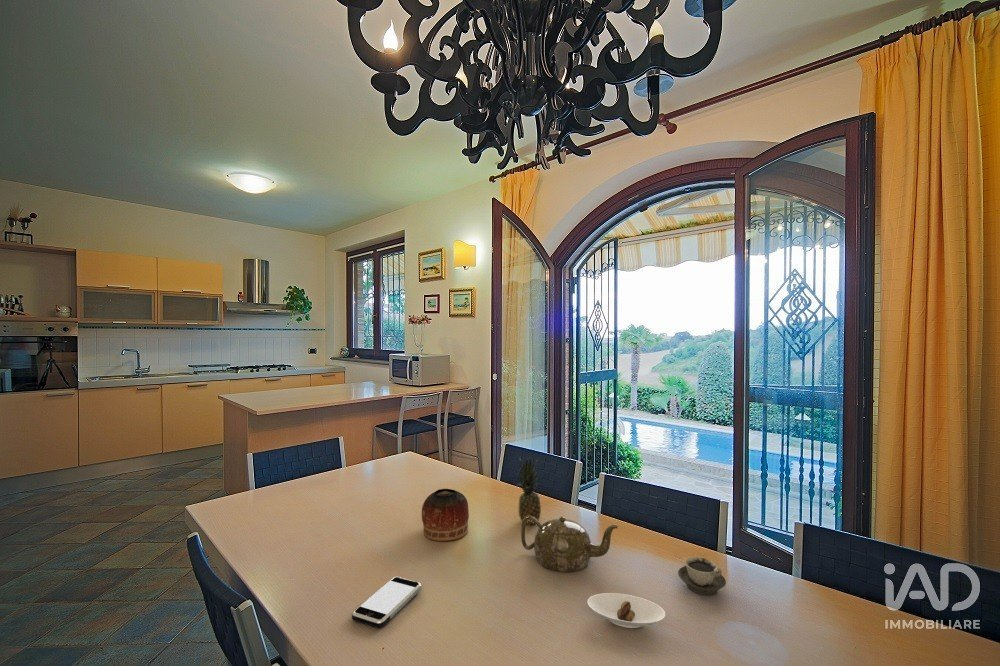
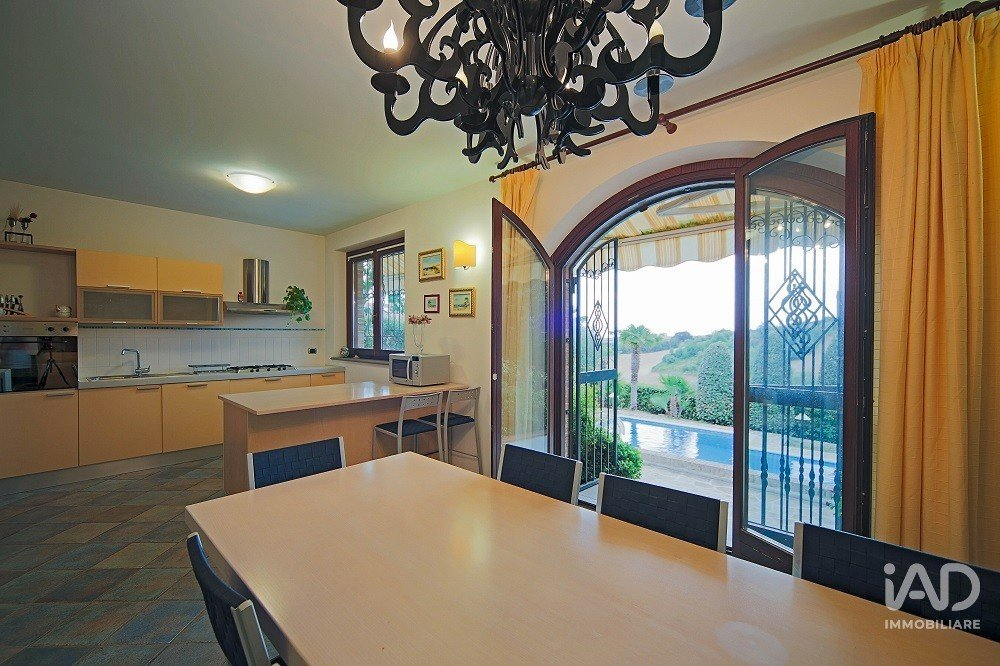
- smartphone (388, 600)
- cup (701, 575)
- teapot (567, 538)
- bowl (445, 511)
- saucer (625, 612)
- fruit (528, 489)
